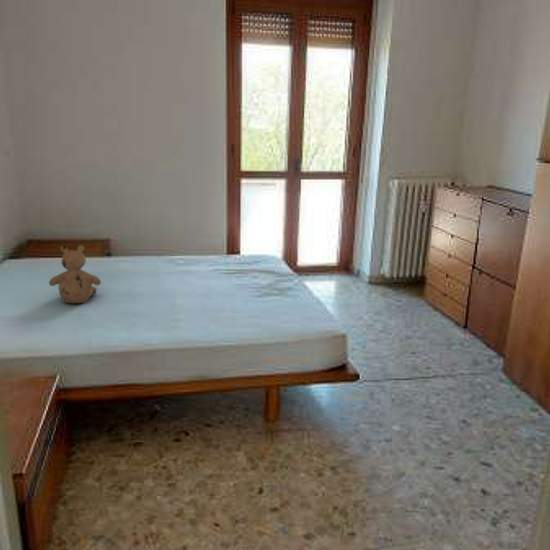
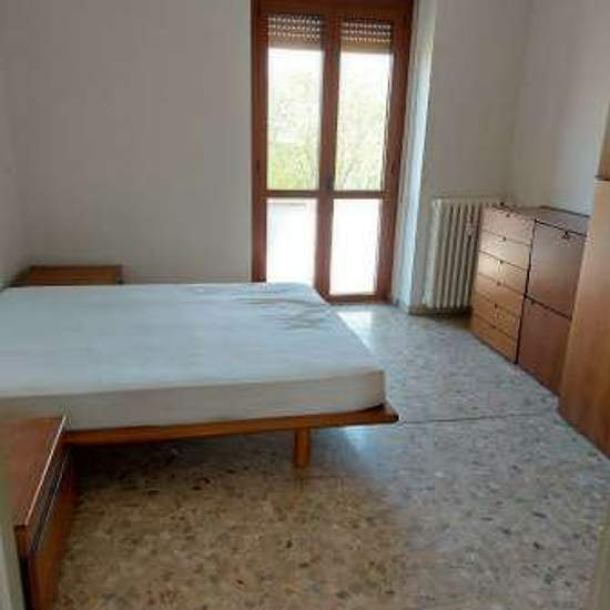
- teddy bear (76, 272)
